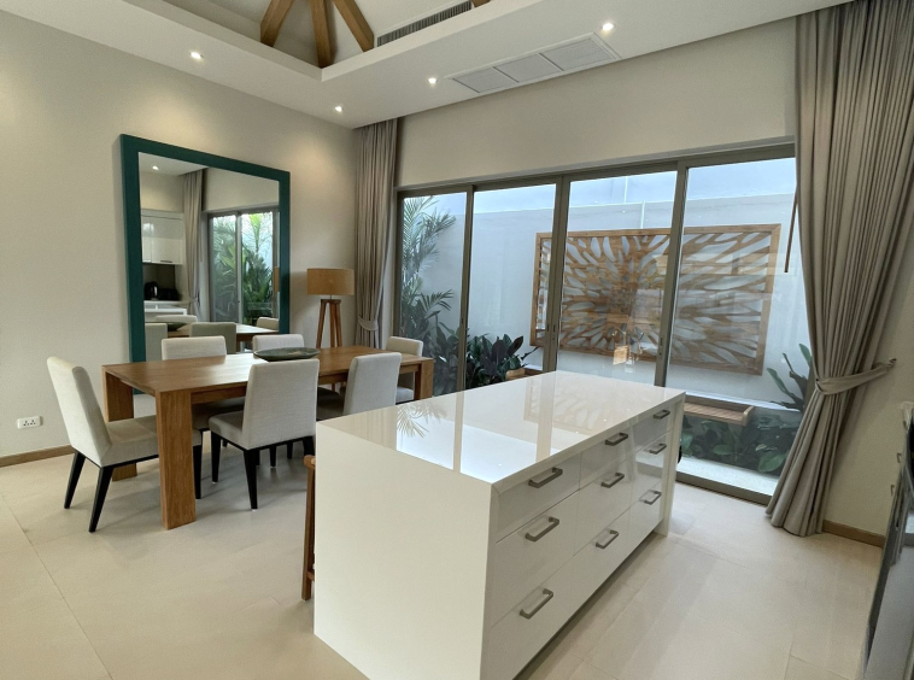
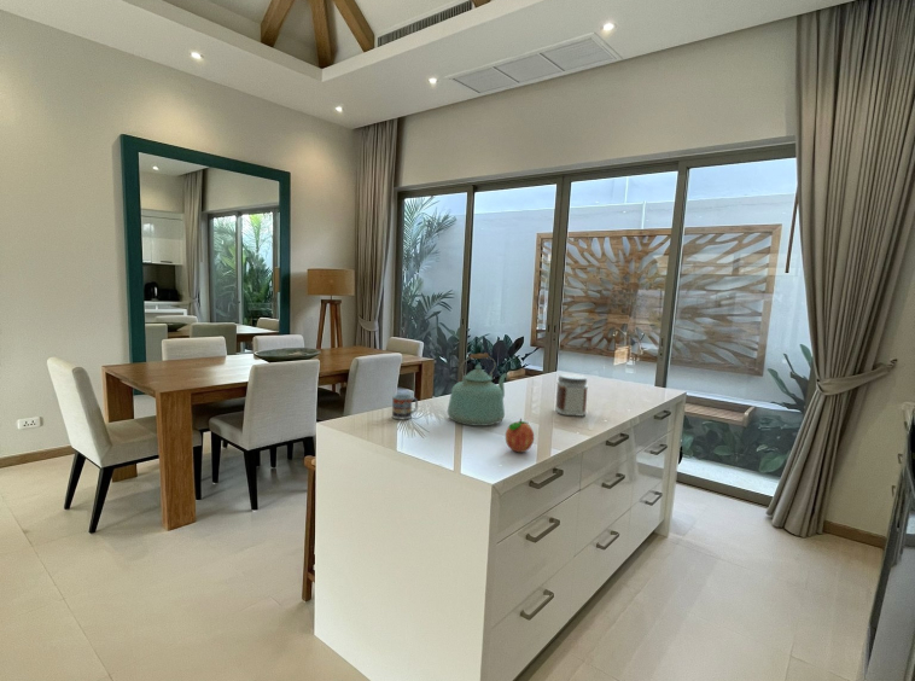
+ jar (571, 394)
+ cup (404, 406)
+ kettle (482, 385)
+ fruit (519, 435)
